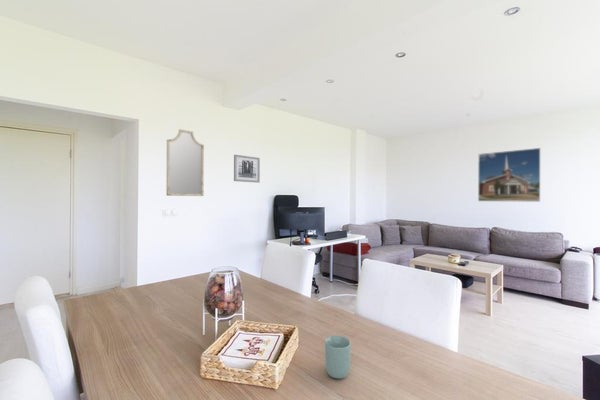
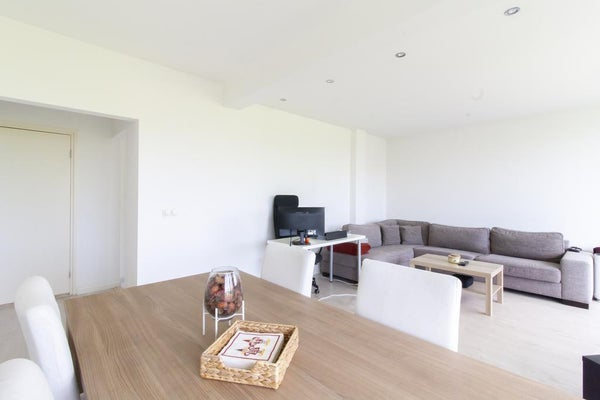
- wall art (247, 169)
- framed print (507, 176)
- cup (337, 358)
- home mirror (186, 163)
